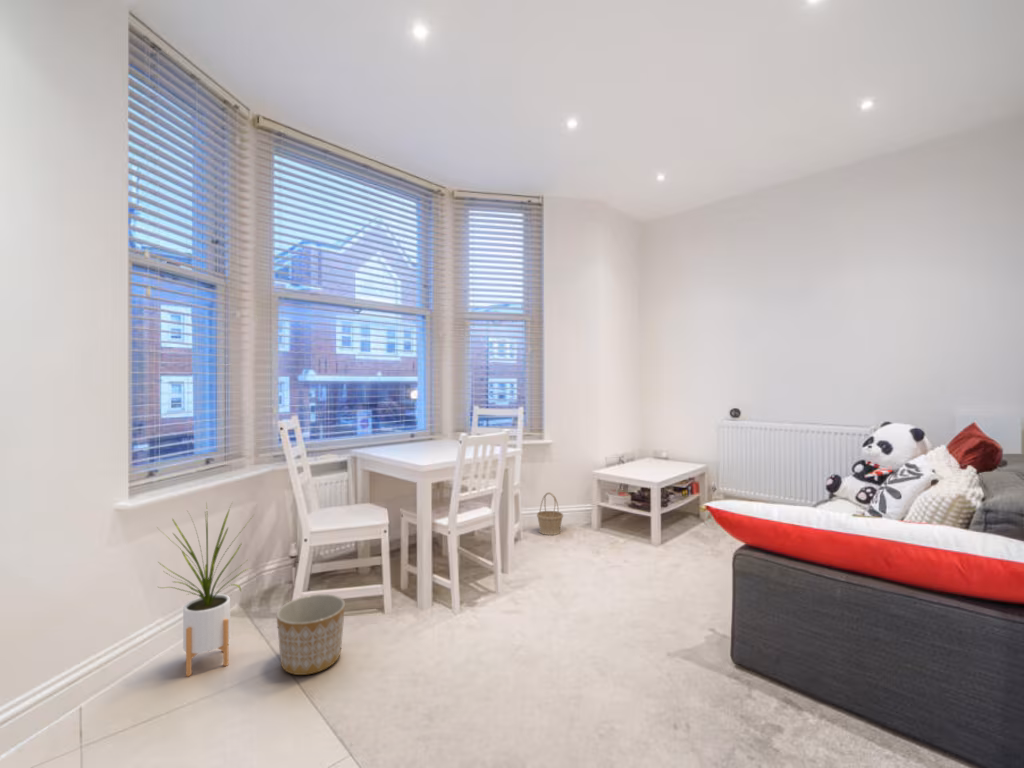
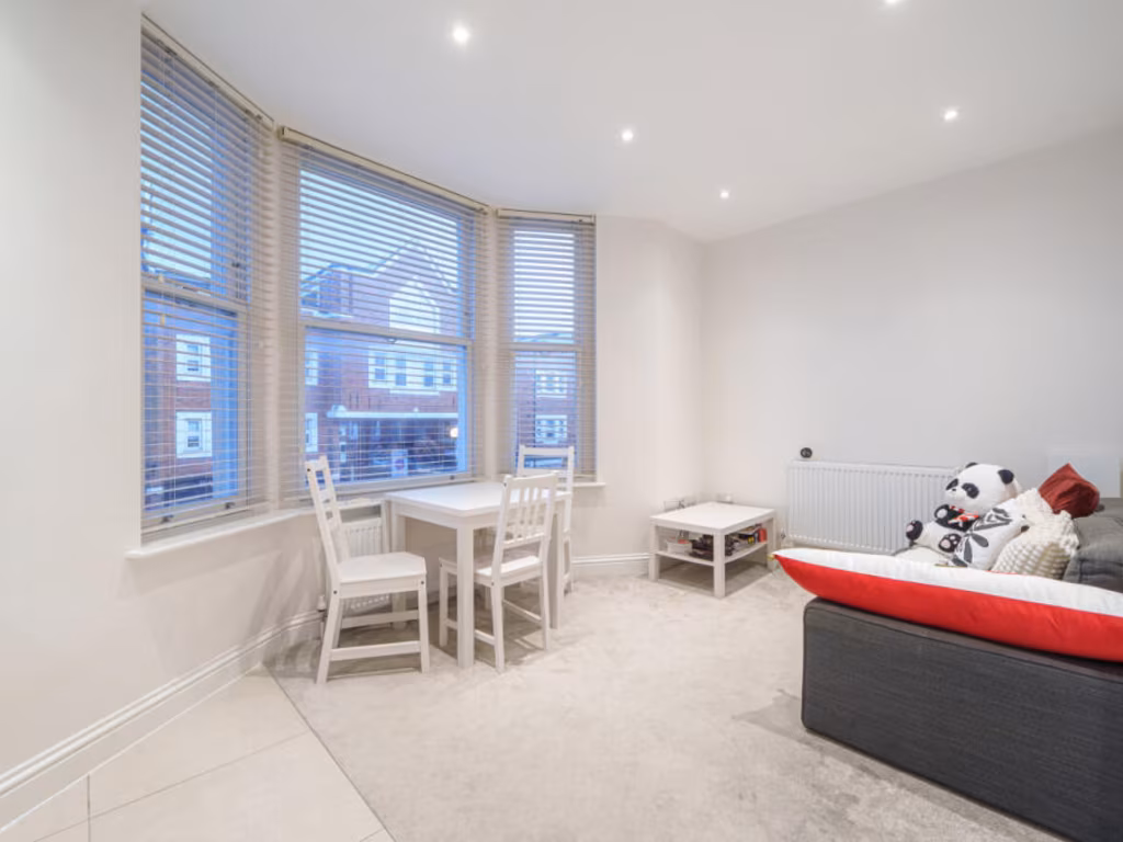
- planter (311, 634)
- house plant (206, 583)
- basket (550, 512)
